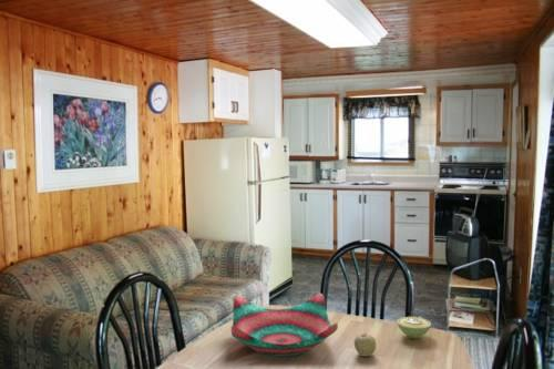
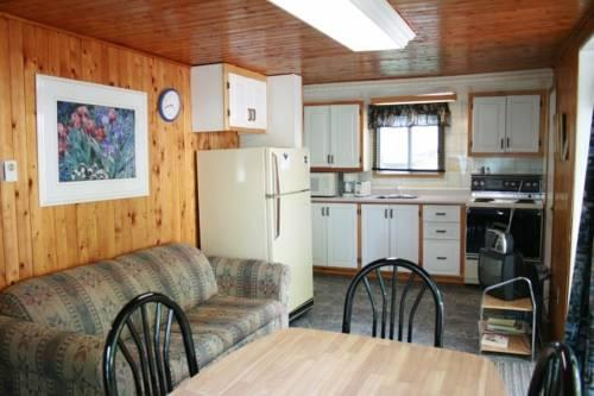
- decorative bowl (281, 327)
- sugar bowl (413, 327)
- fruit (365, 342)
